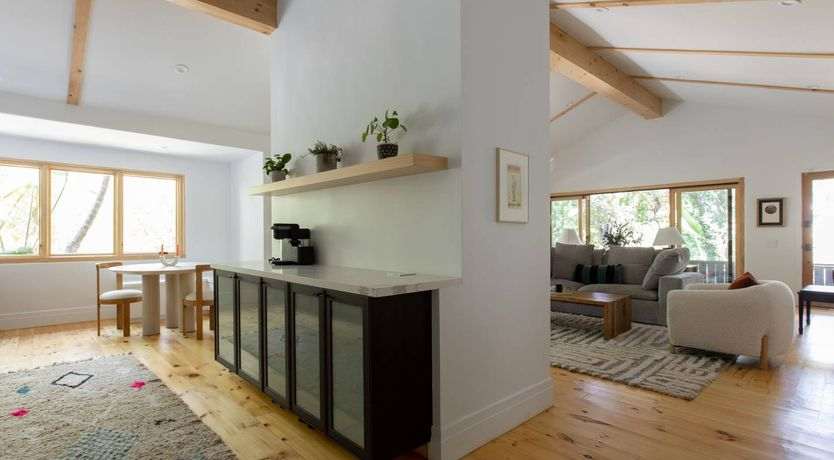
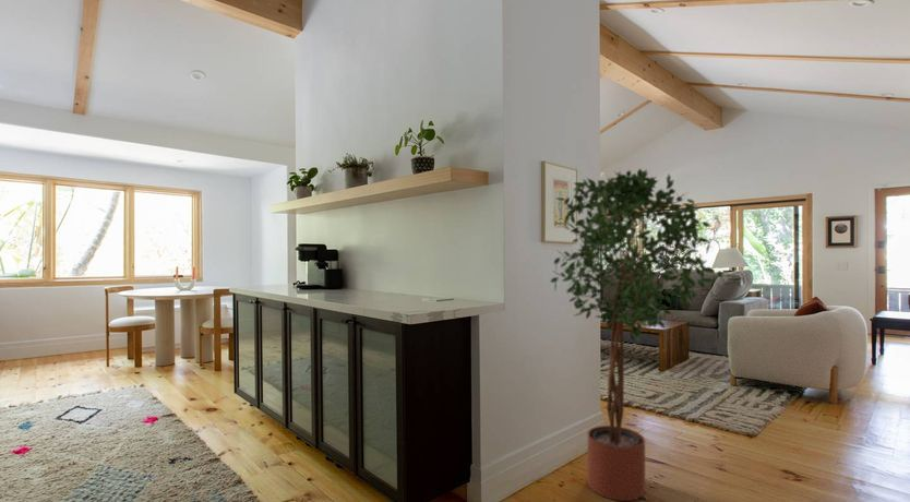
+ potted tree (630, 333)
